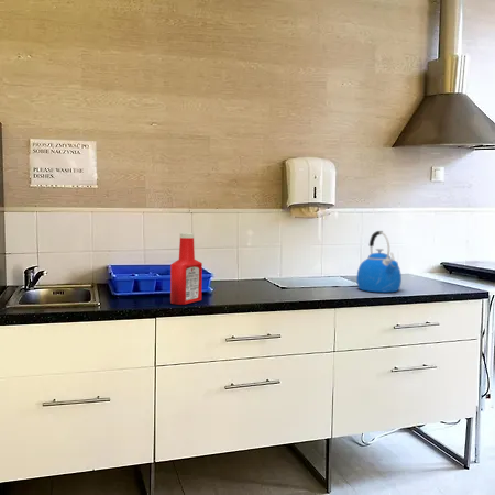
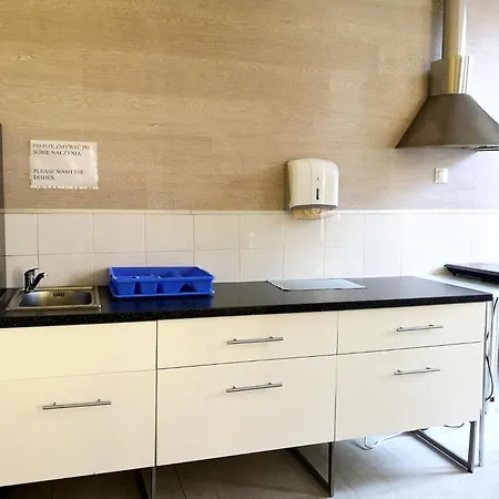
- kettle (382, 261)
- soap bottle (186, 267)
